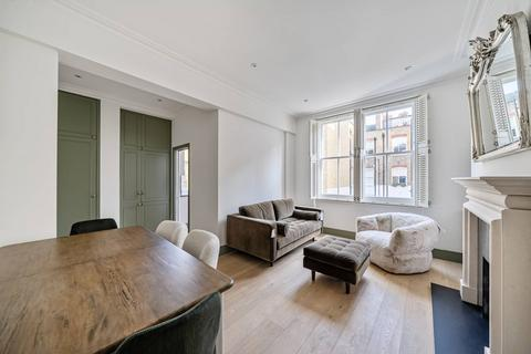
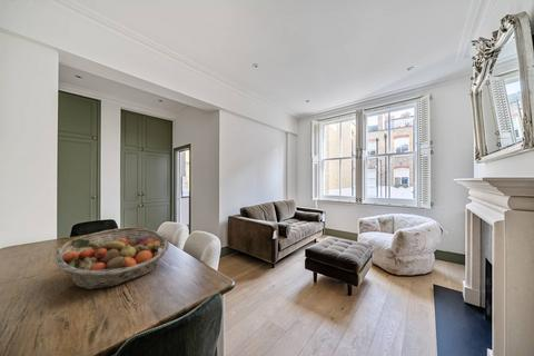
+ fruit basket (119, 254)
